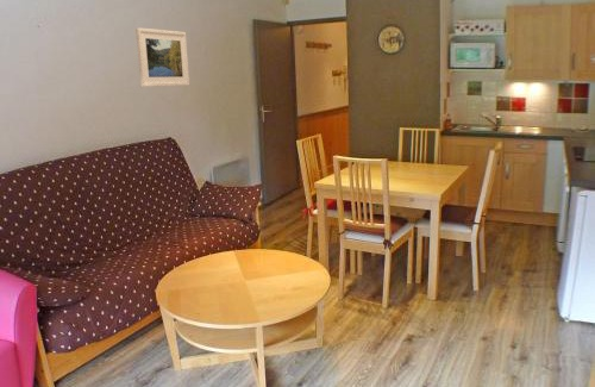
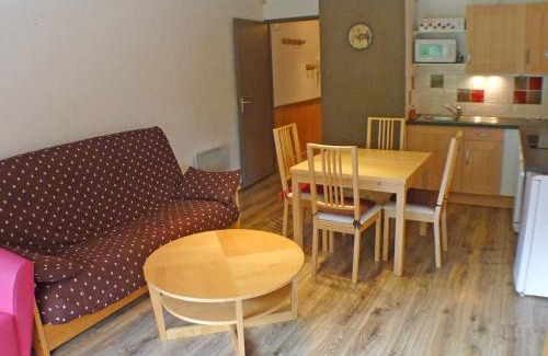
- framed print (164, 58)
